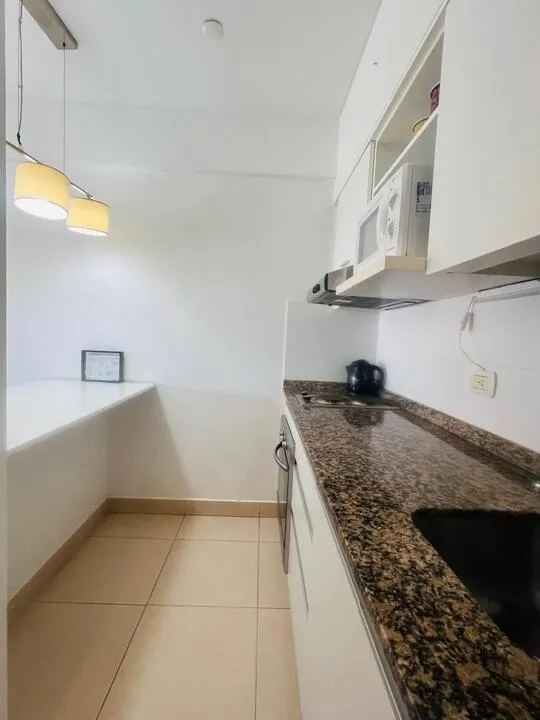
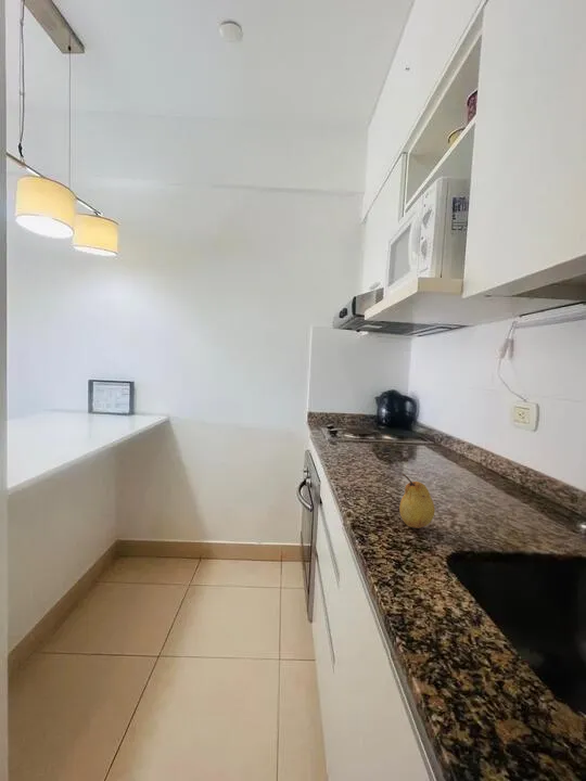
+ fruit (417, 500)
